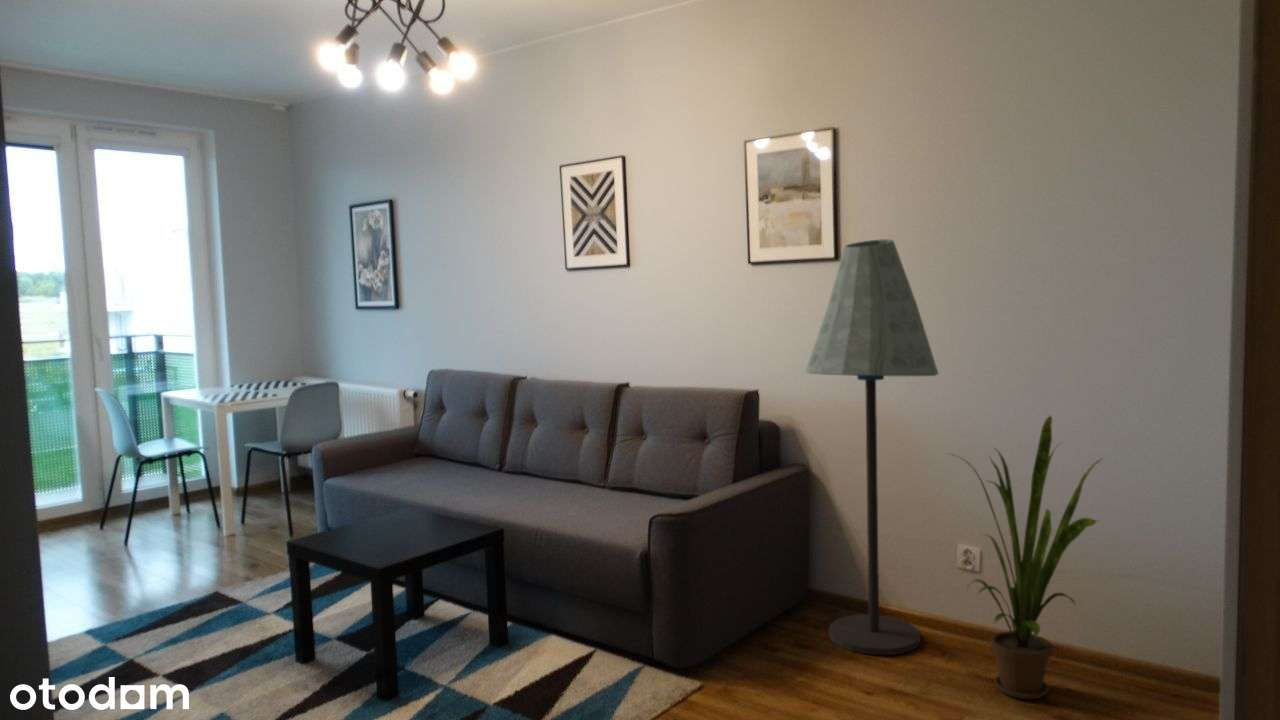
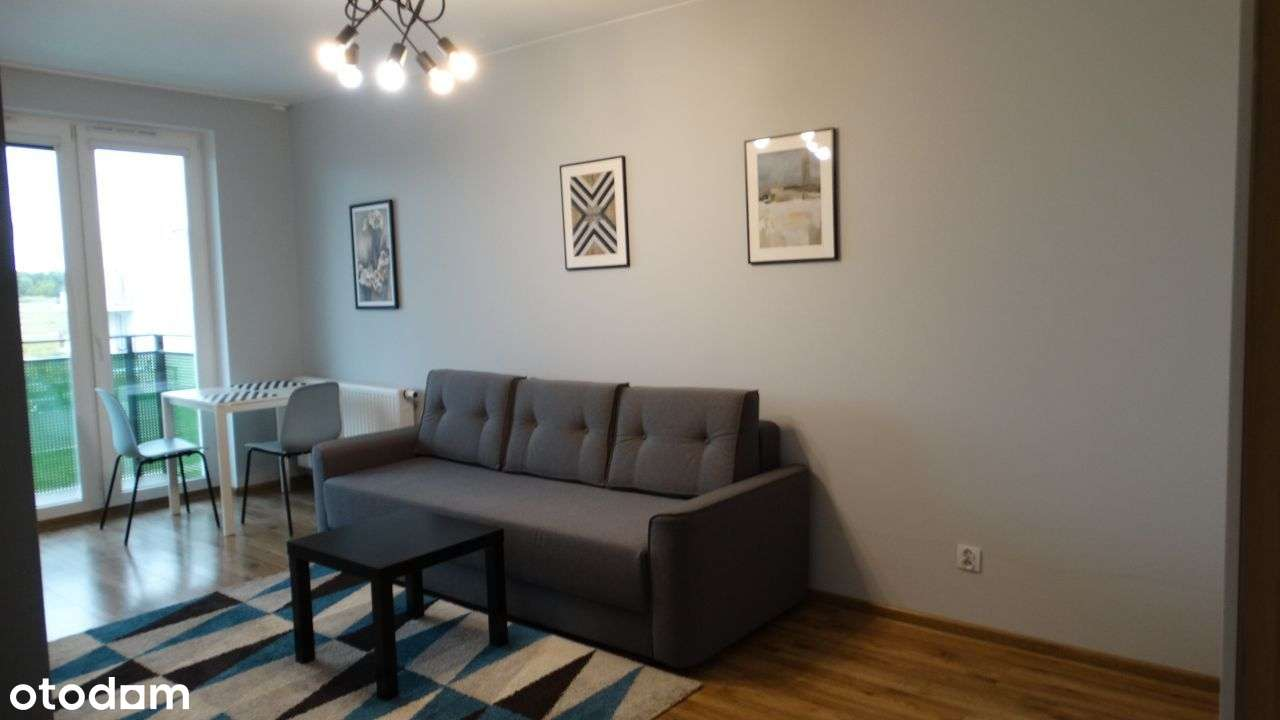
- floor lamp (871, 441)
- house plant (1019, 555)
